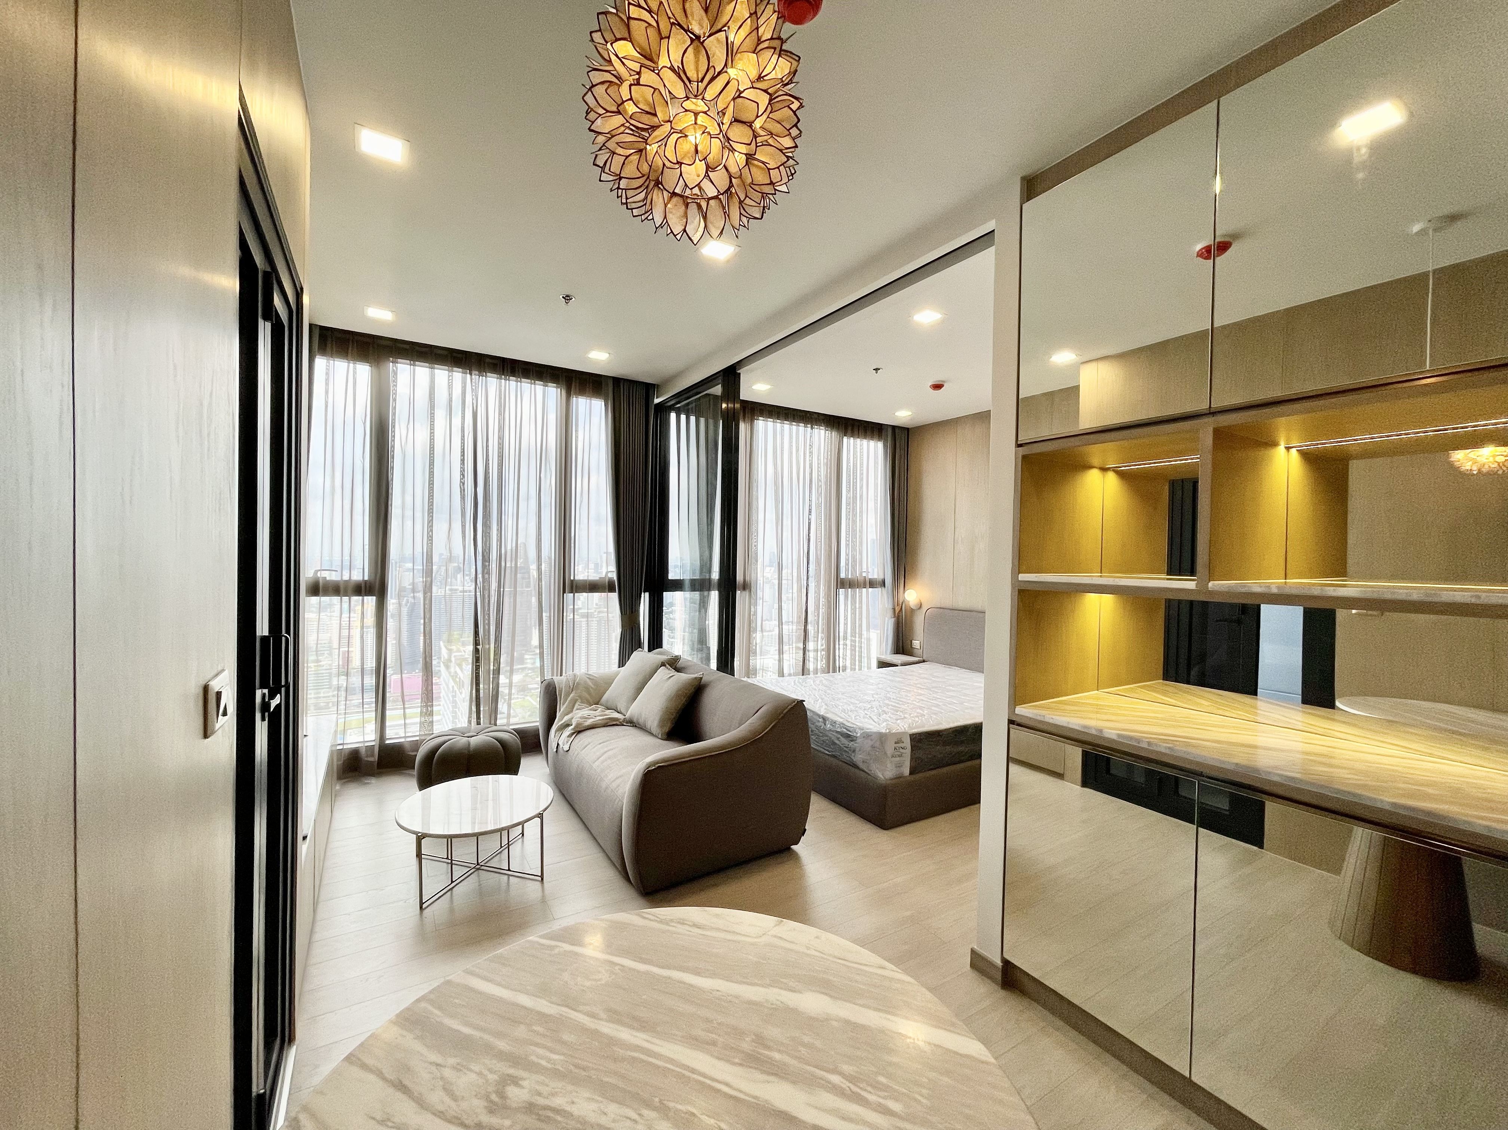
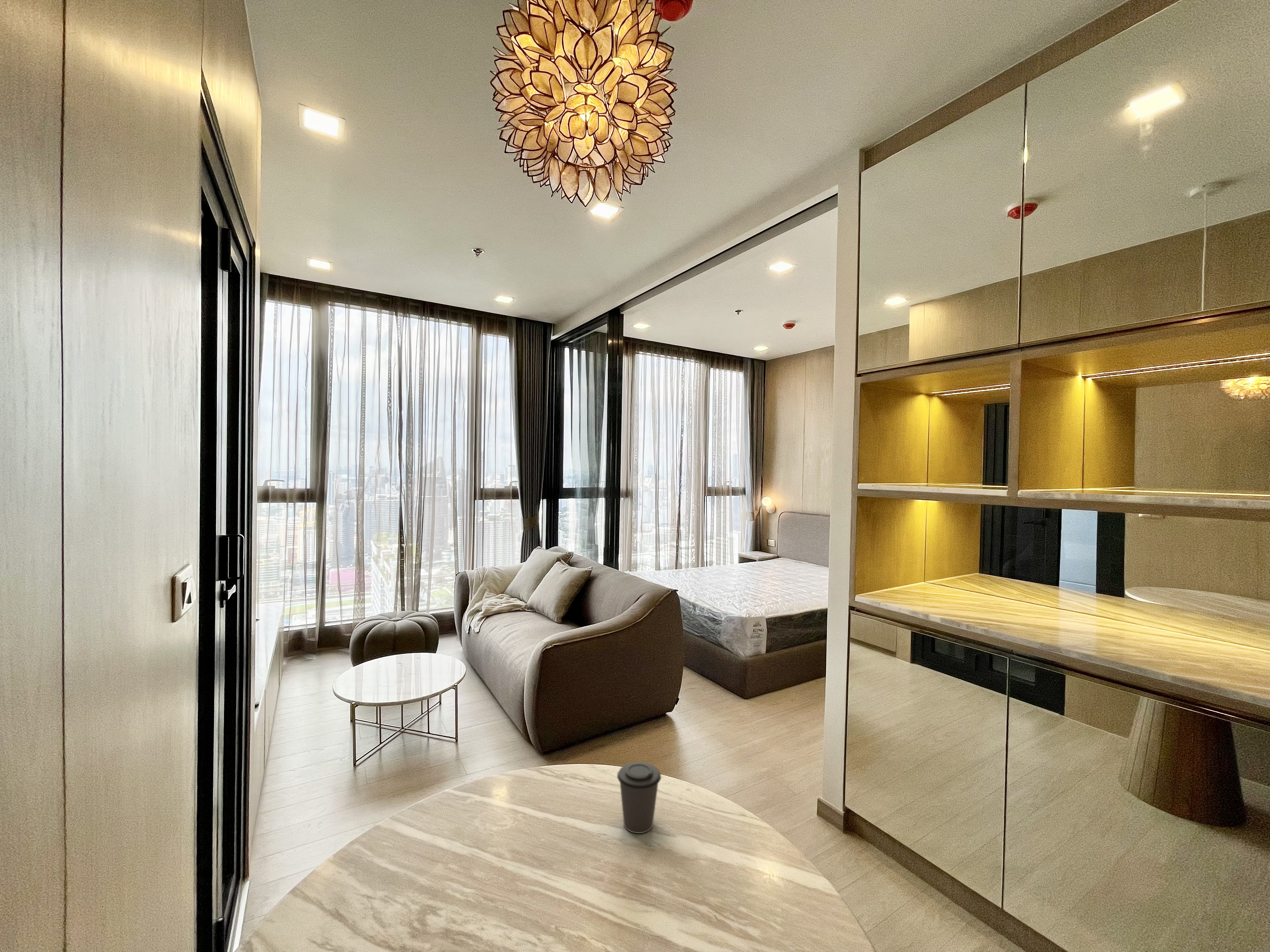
+ coffee cup (638, 796)
